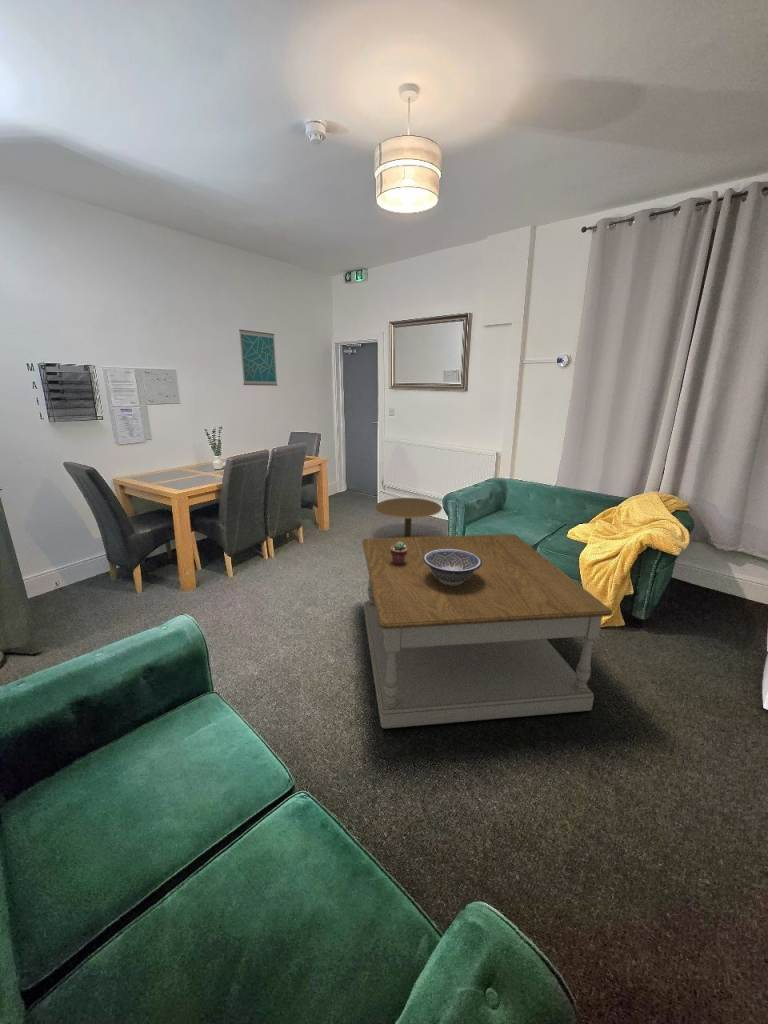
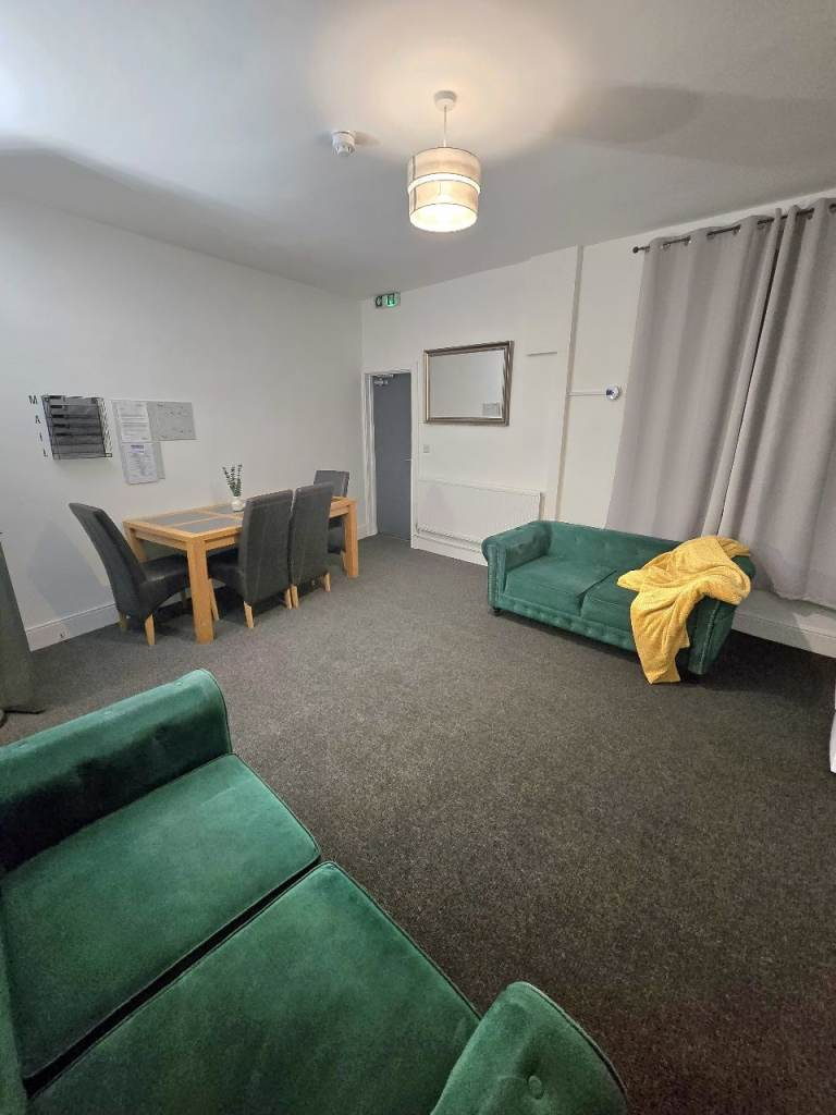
- wall art (259, 359)
- decorative bowl (451, 569)
- side table (408, 525)
- coffee table (461, 611)
- potted succulent (398, 552)
